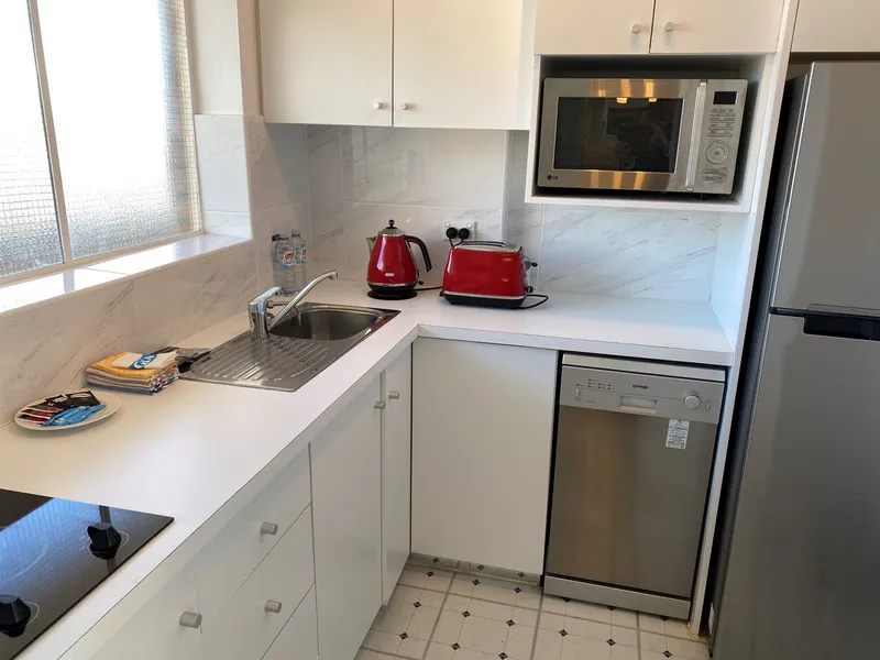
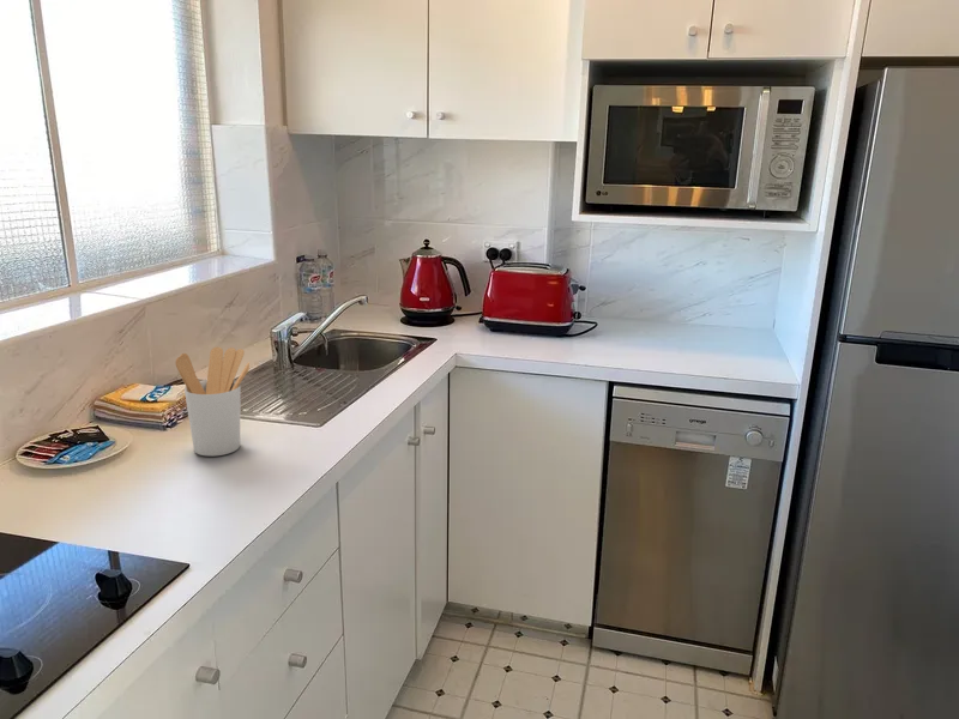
+ utensil holder (218, 398)
